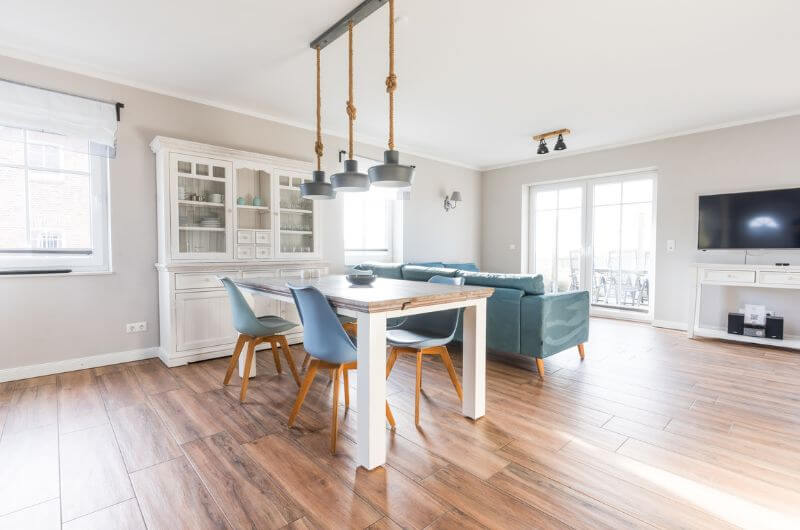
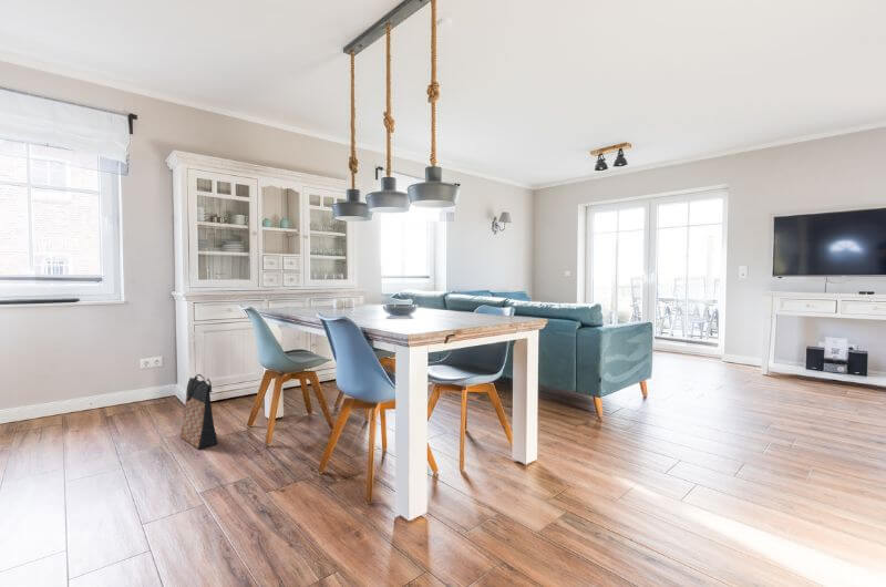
+ bag (199, 408)
